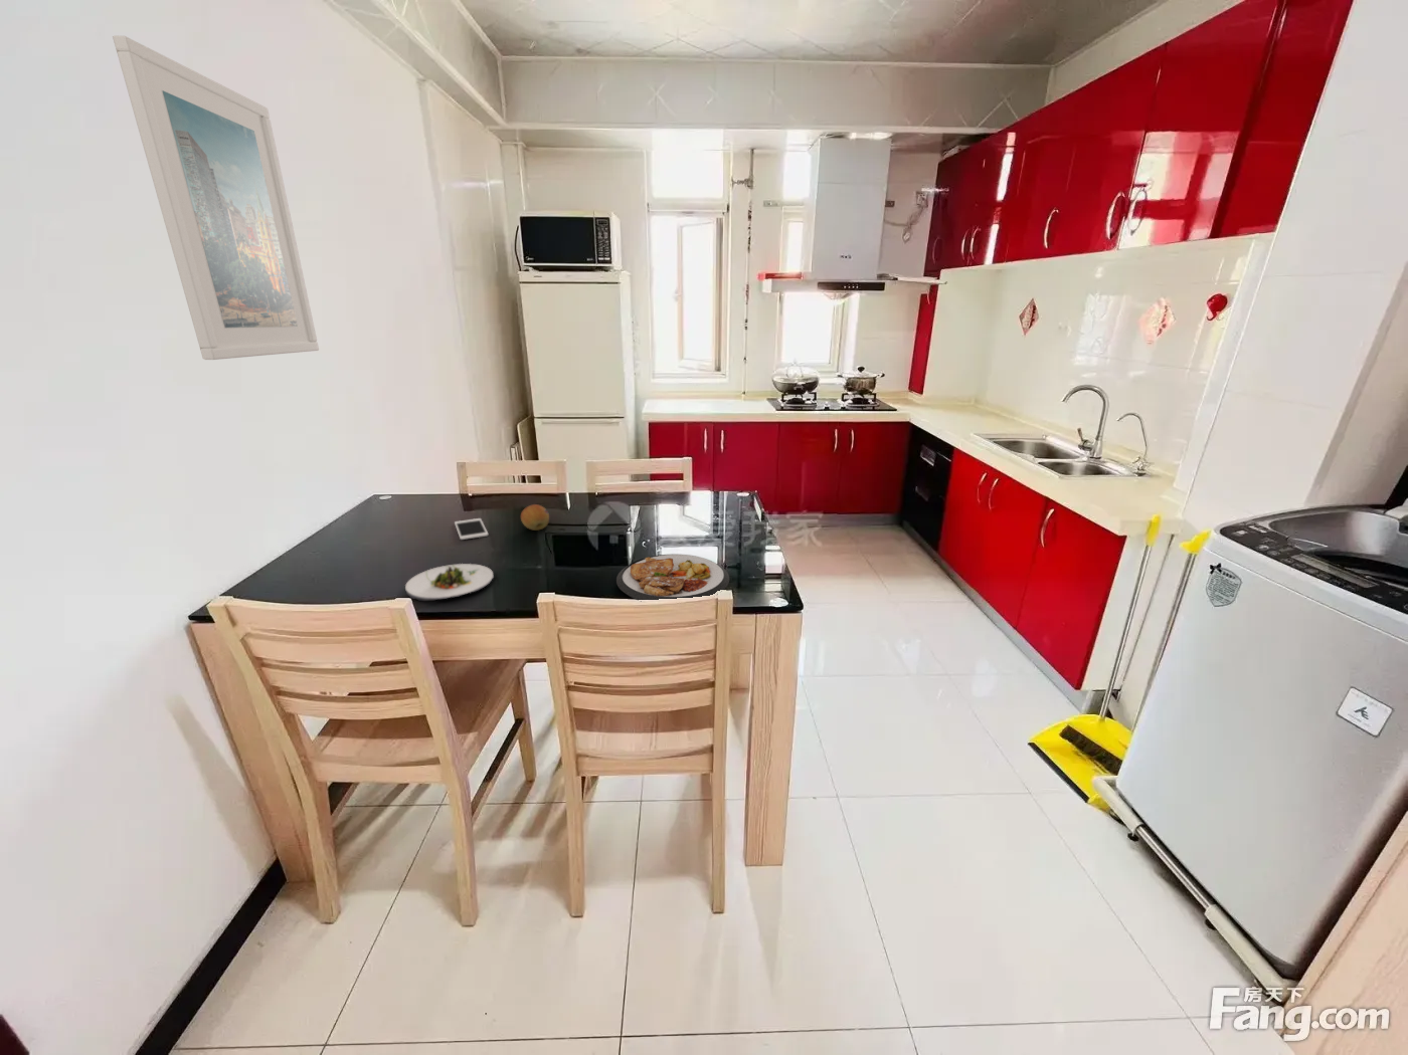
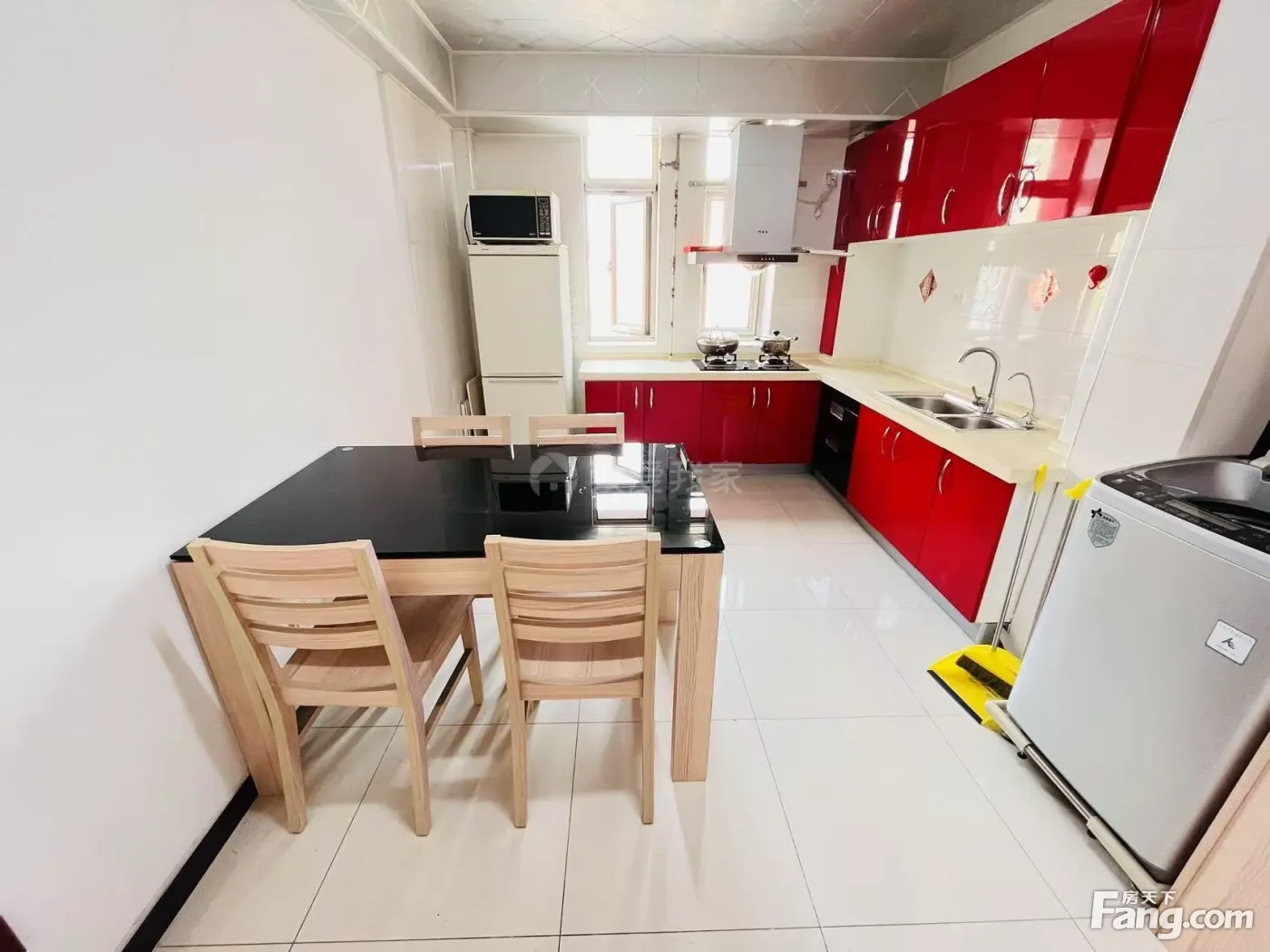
- cell phone (471, 529)
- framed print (237, 225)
- salad plate (449, 576)
- fruit (535, 518)
- plate (673, 574)
